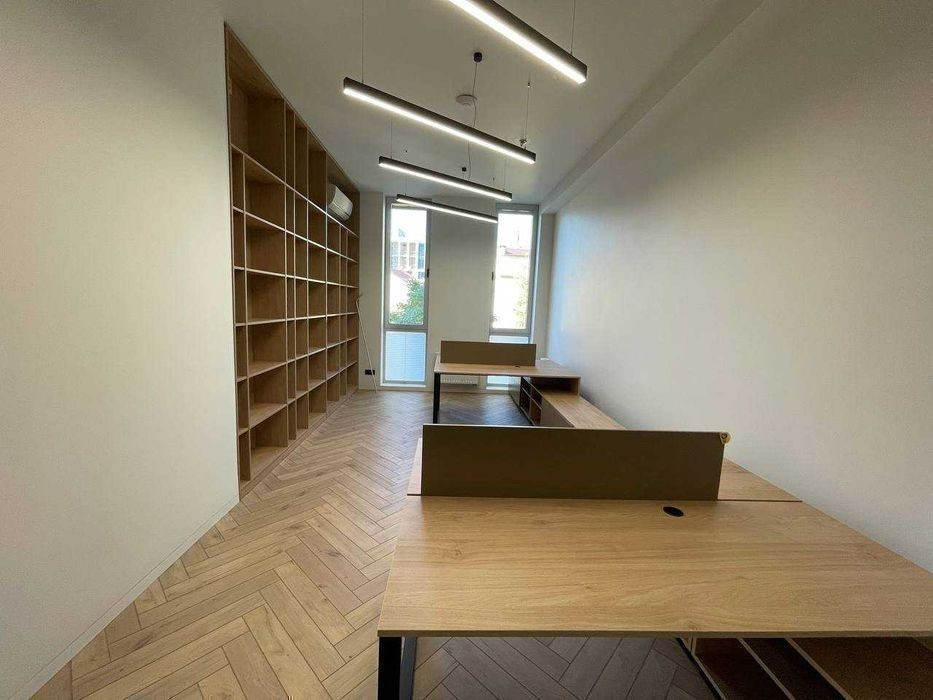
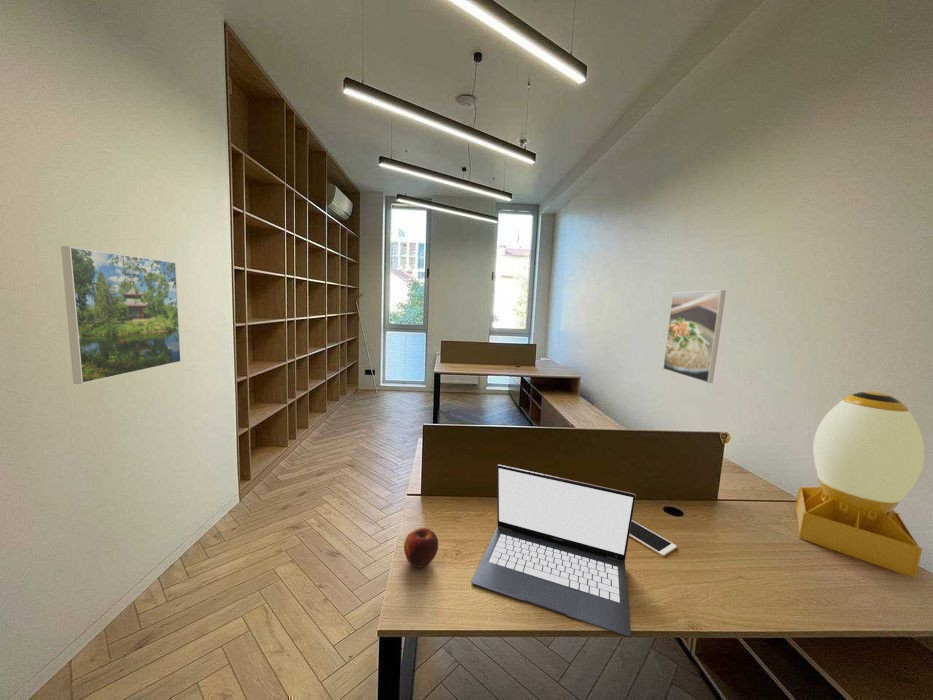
+ laptop (555, 532)
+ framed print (691, 334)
+ cell phone (643, 535)
+ desk lamp (861, 468)
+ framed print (131, 314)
+ apple (421, 547)
